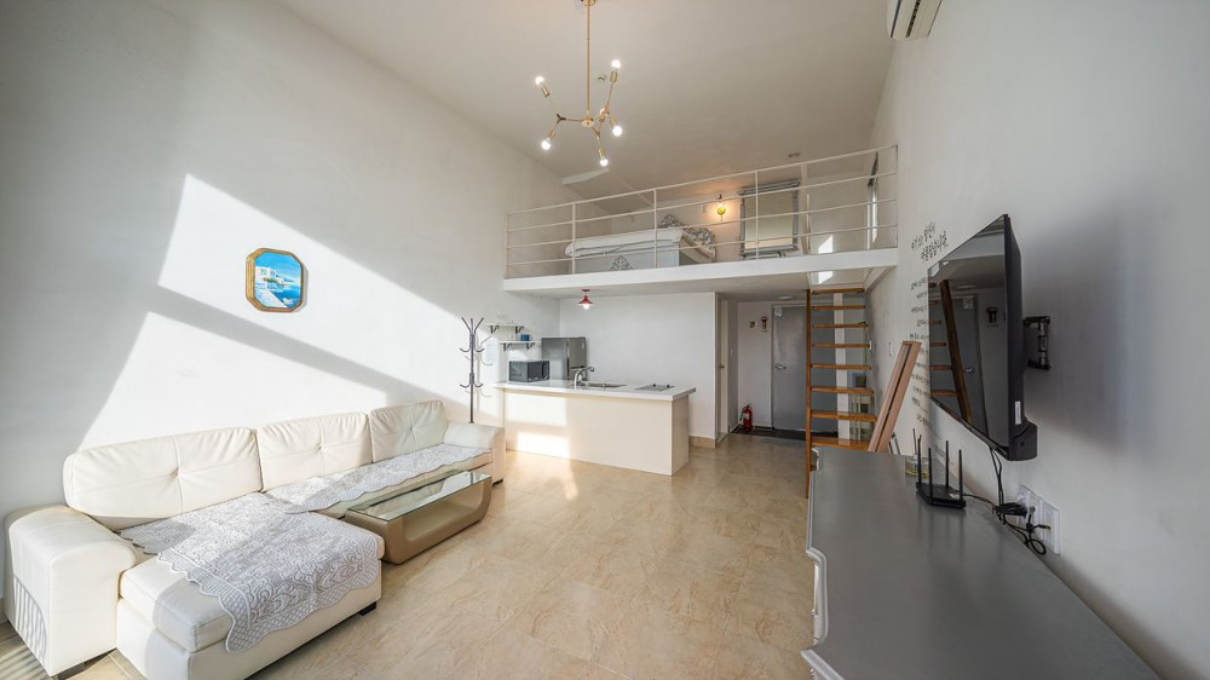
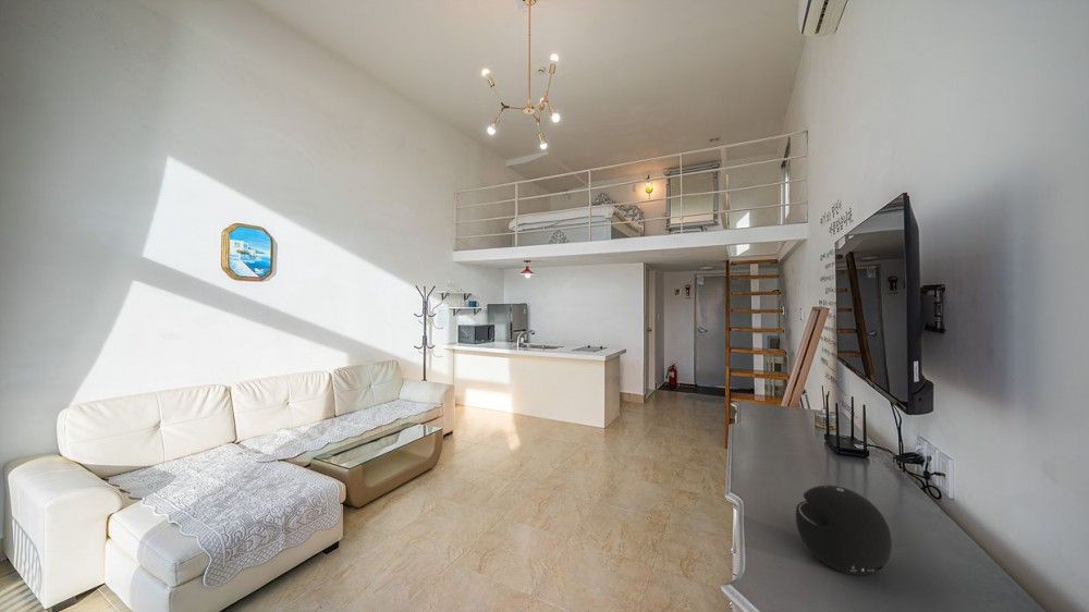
+ speaker (840, 524)
